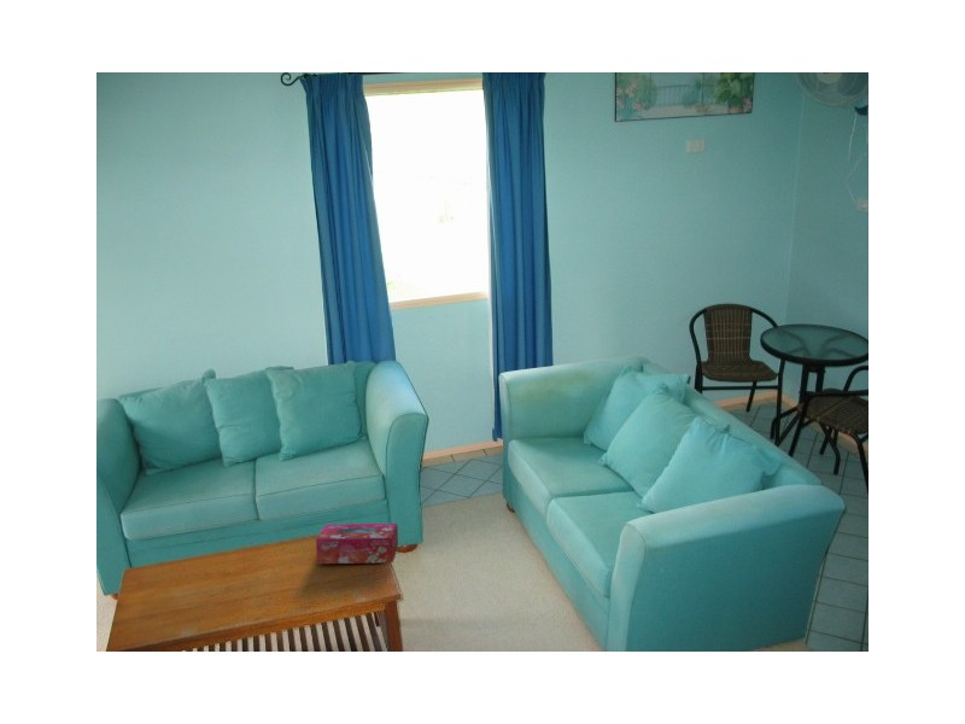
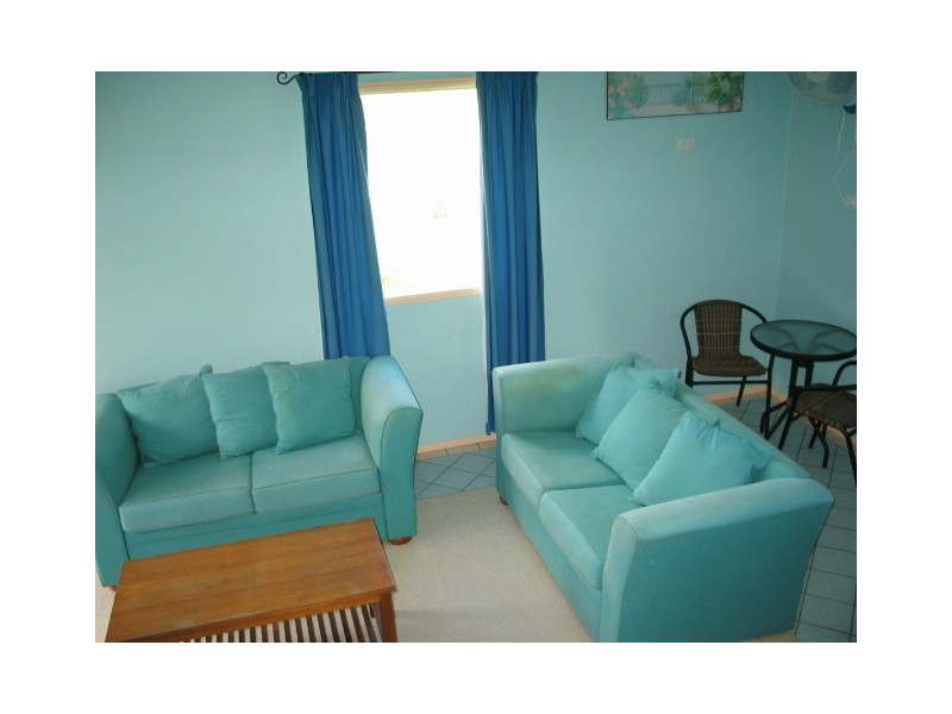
- tissue box (358, 542)
